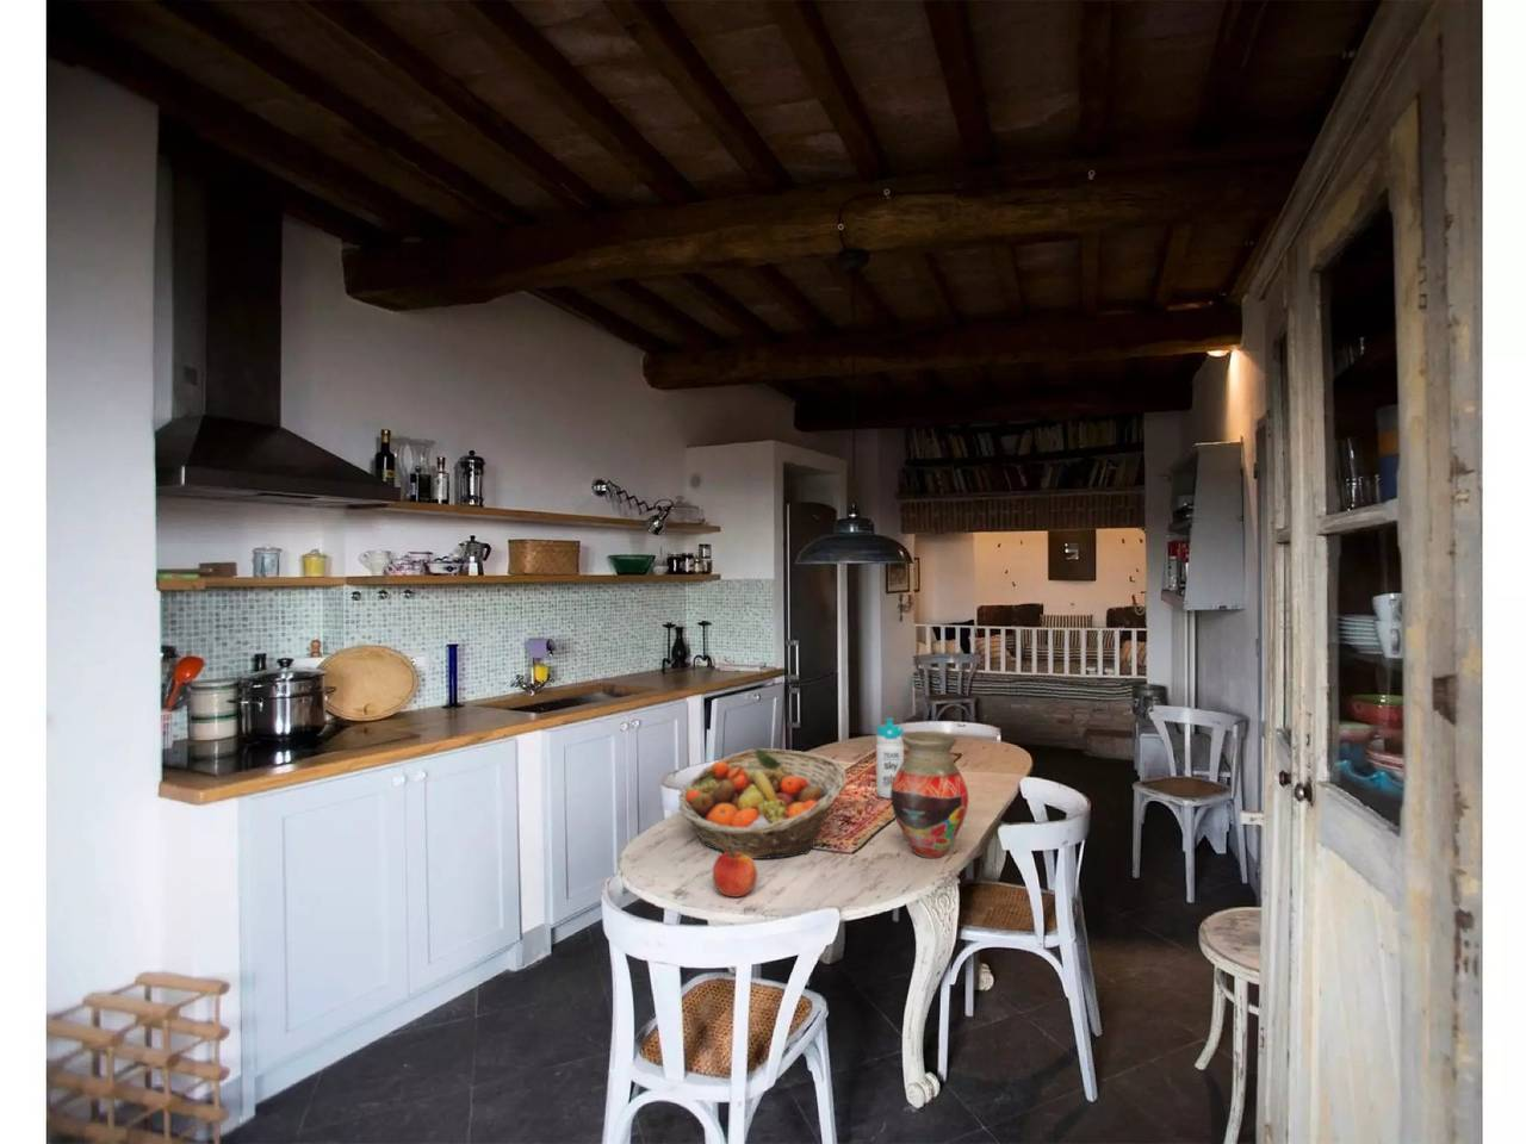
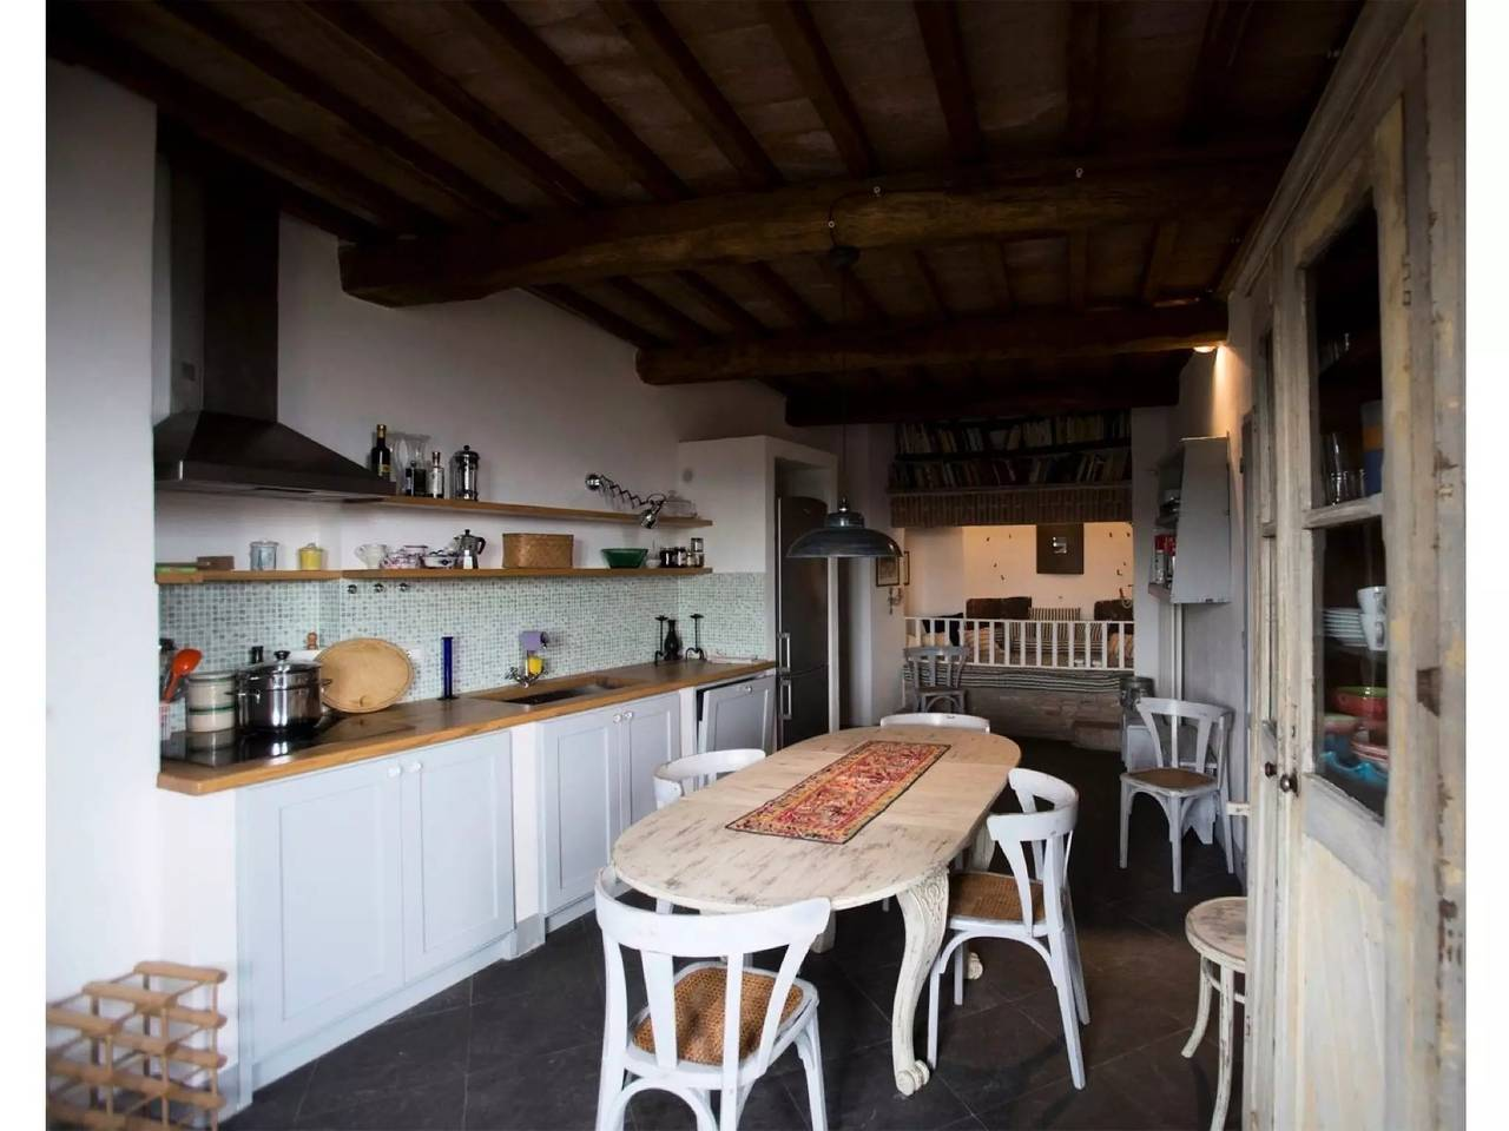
- fruit basket (761, 799)
- apple (734, 871)
- vase (929, 794)
- water bottle (889, 757)
